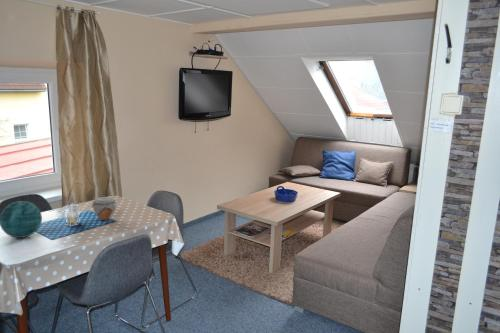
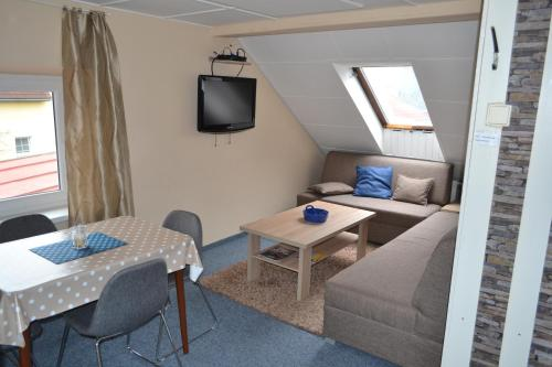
- decorative orb (21, 219)
- jar (104, 208)
